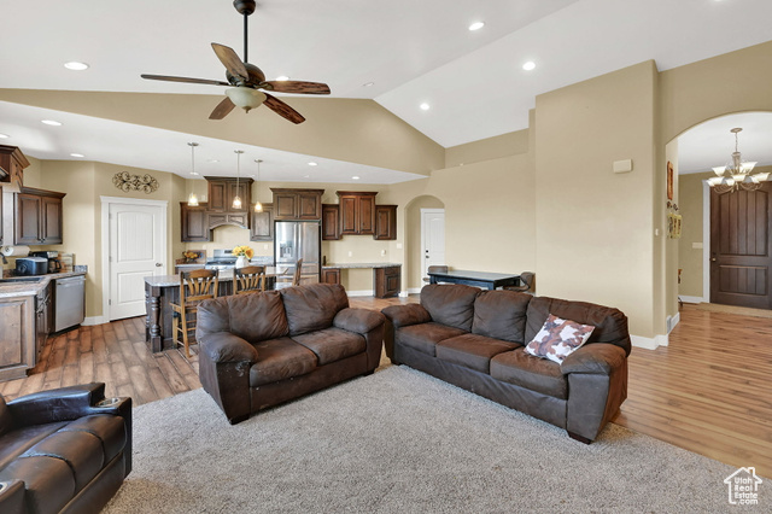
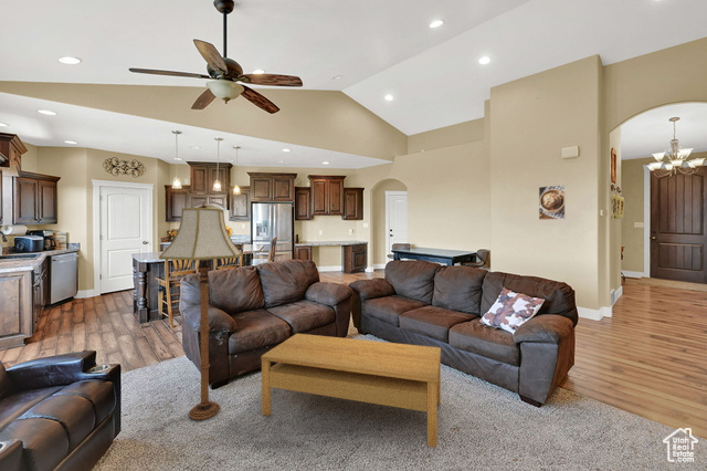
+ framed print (551, 202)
+ floor lamp (203, 306)
+ coffee table (354, 379)
